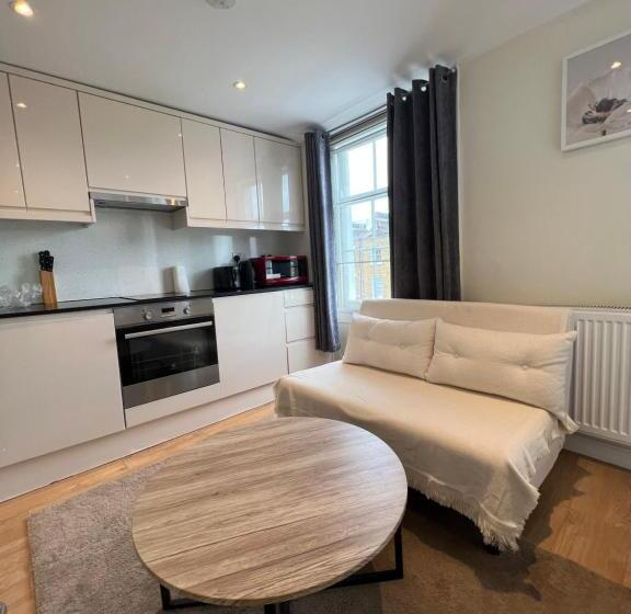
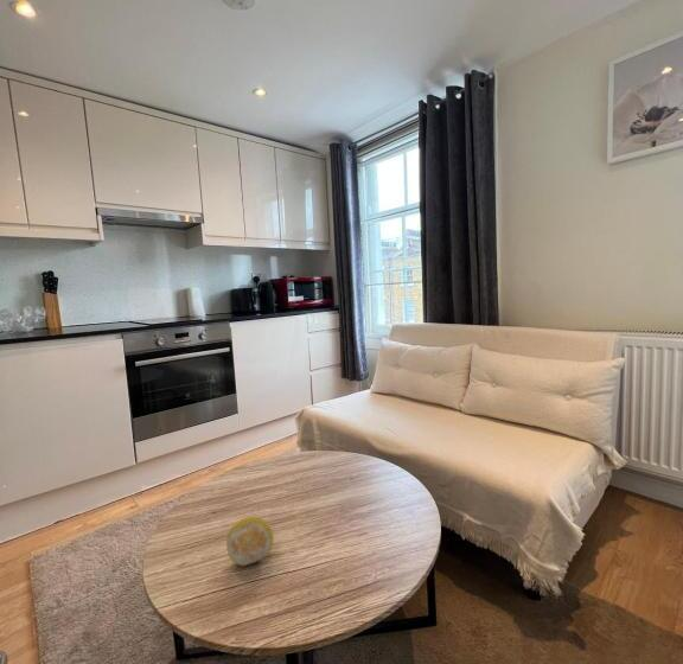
+ fruit (249, 541)
